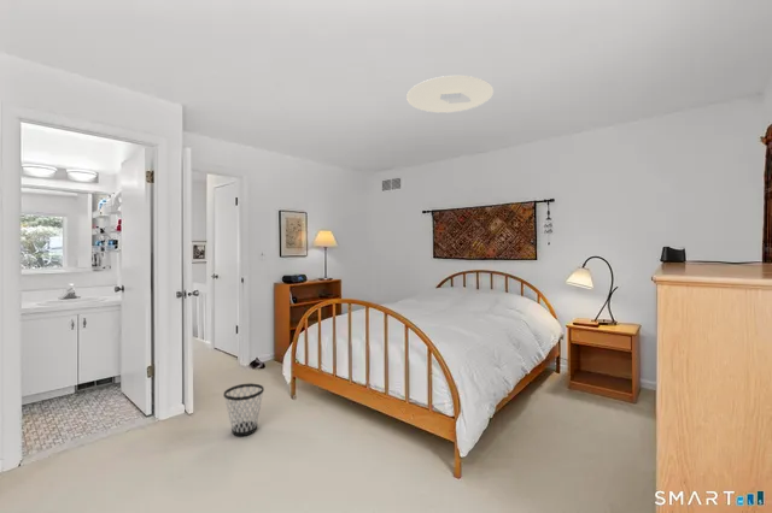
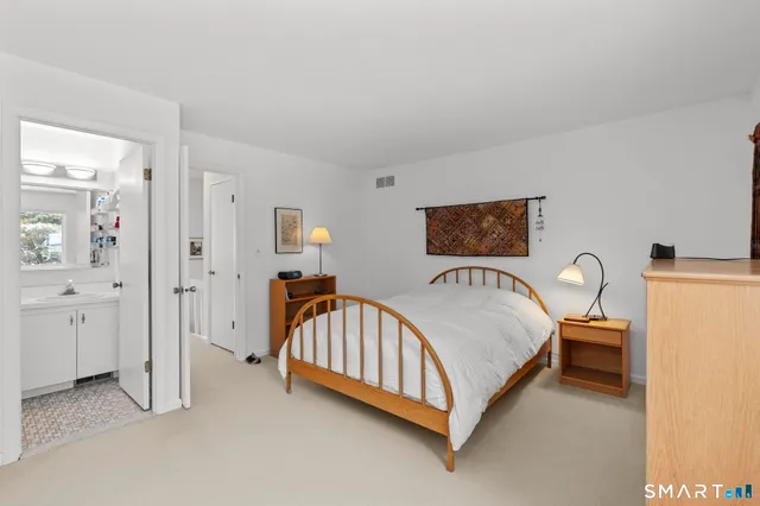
- ceiling light (449, 92)
- wastebasket (242, 409)
